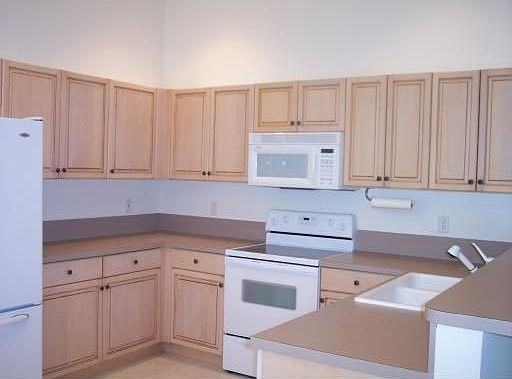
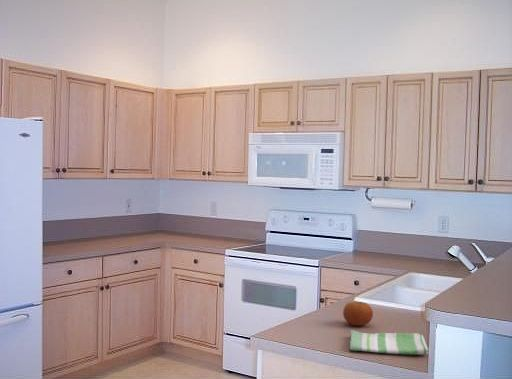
+ fruit (357, 313)
+ dish towel (387, 342)
